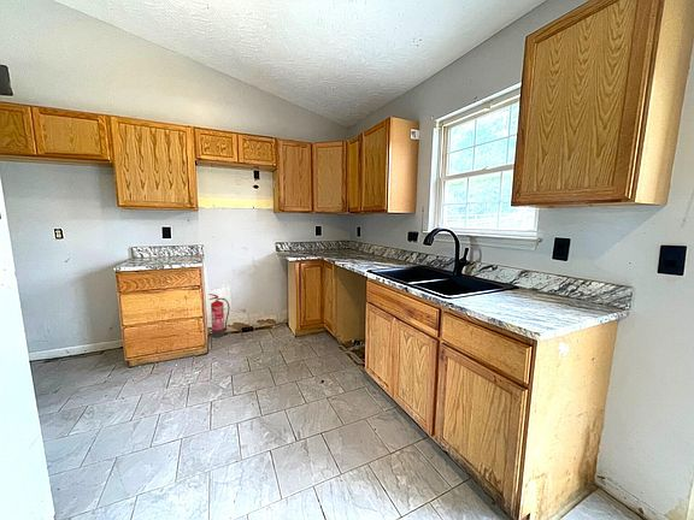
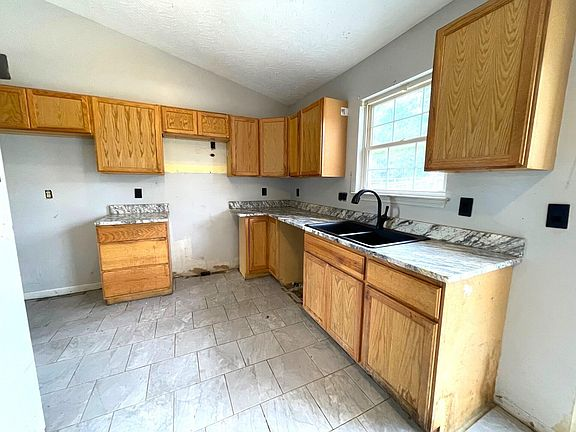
- fire extinguisher (219, 314)
